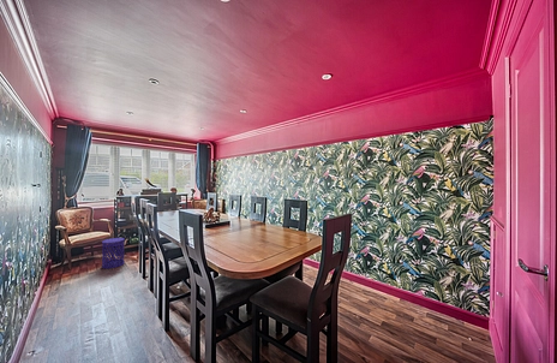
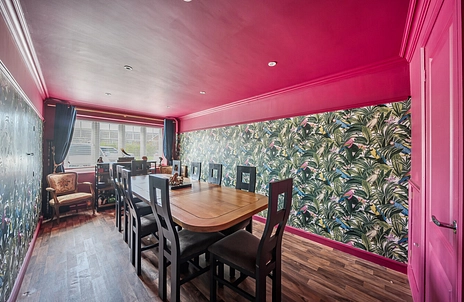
- waste bin (113, 252)
